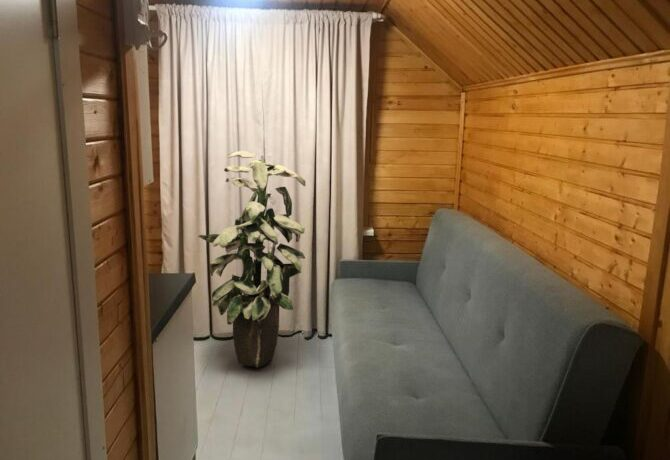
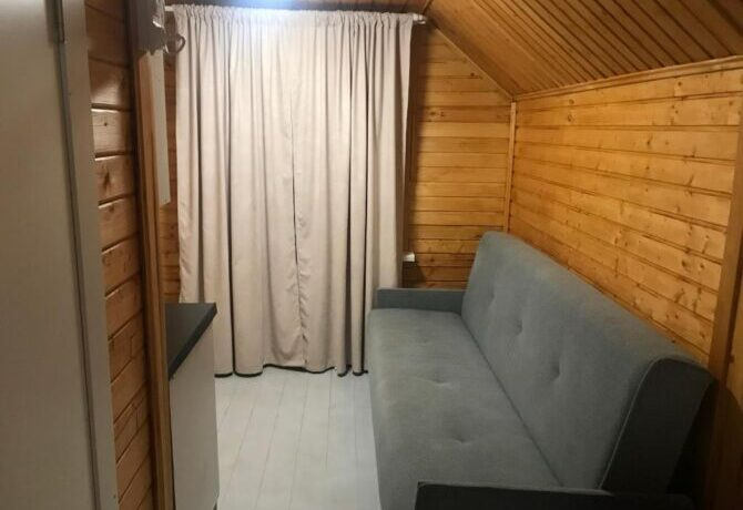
- indoor plant (252, 259)
